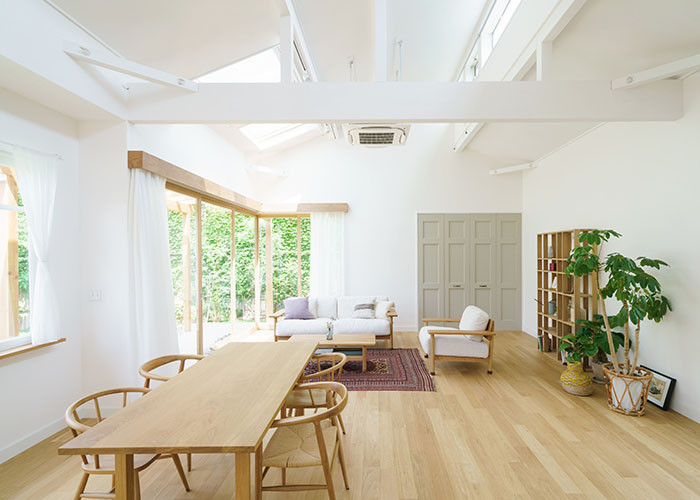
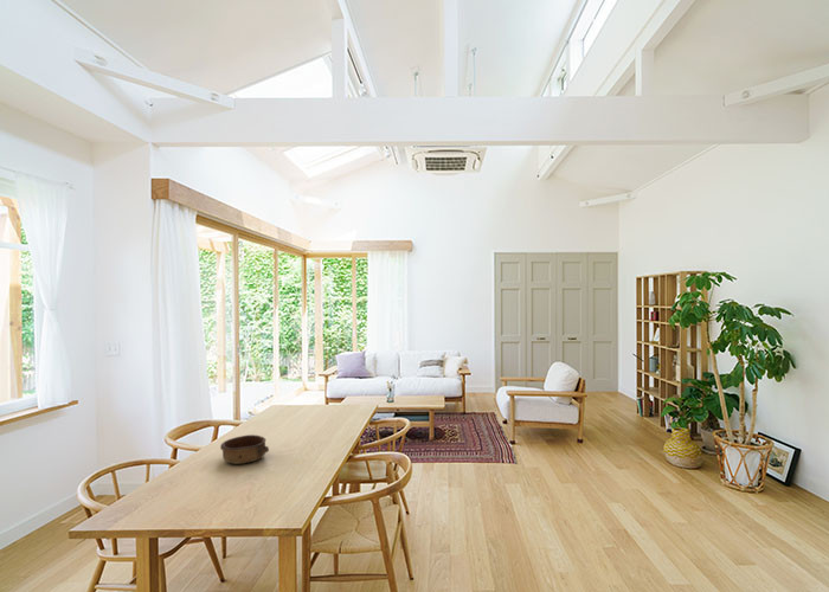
+ bowl (244, 450)
